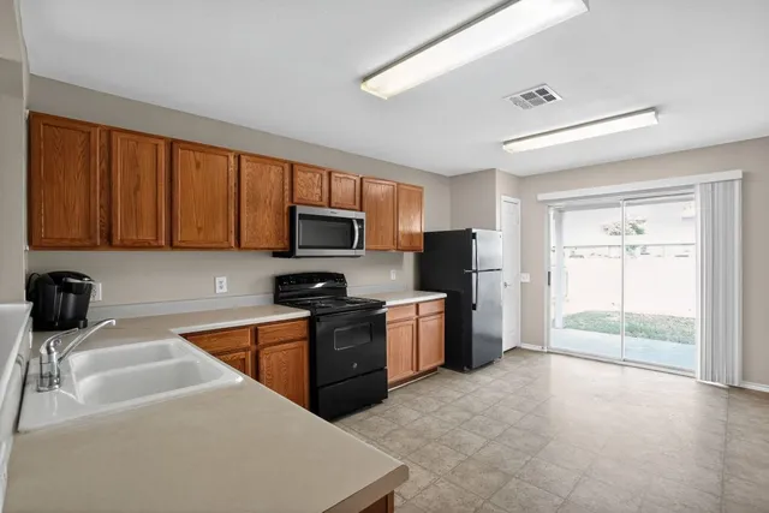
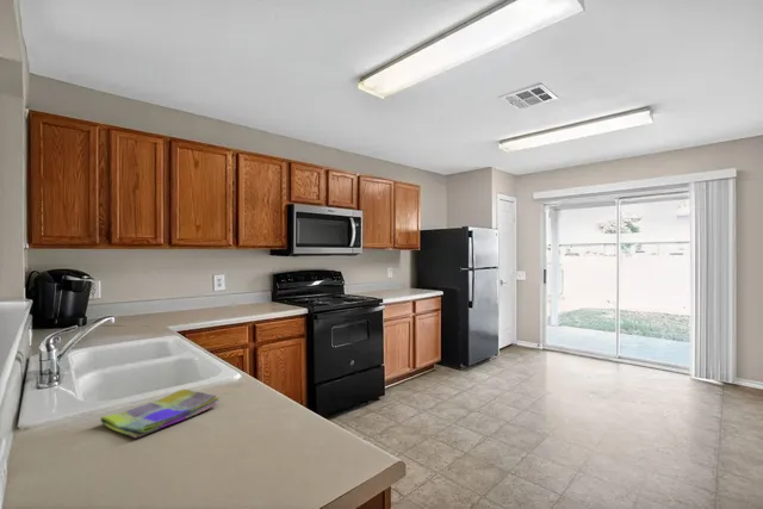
+ dish towel (163, 409)
